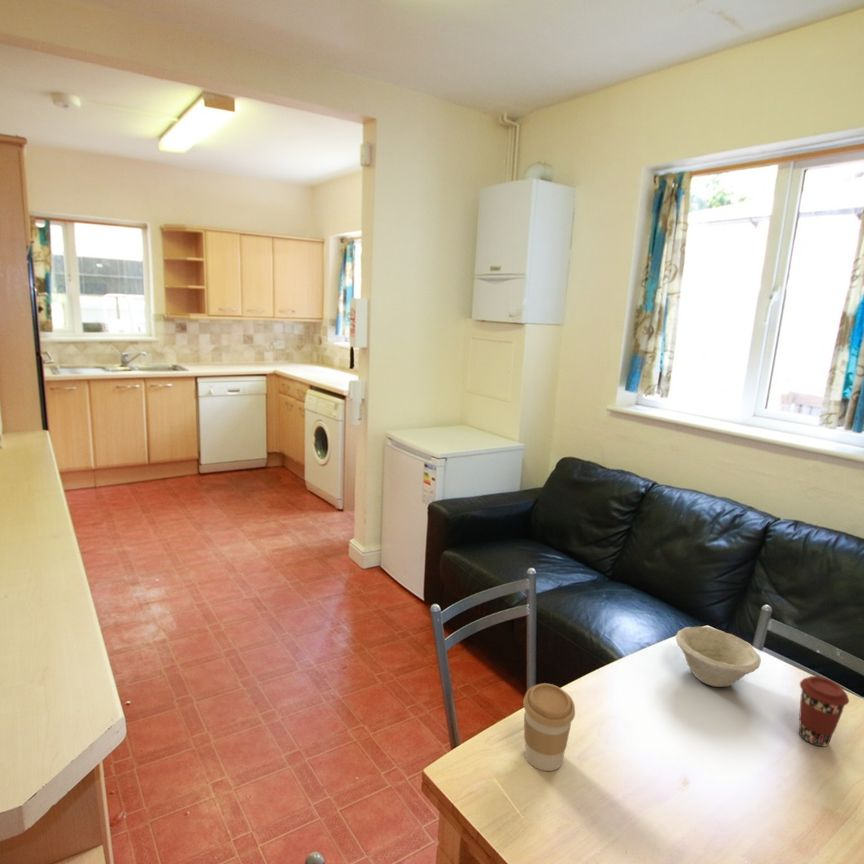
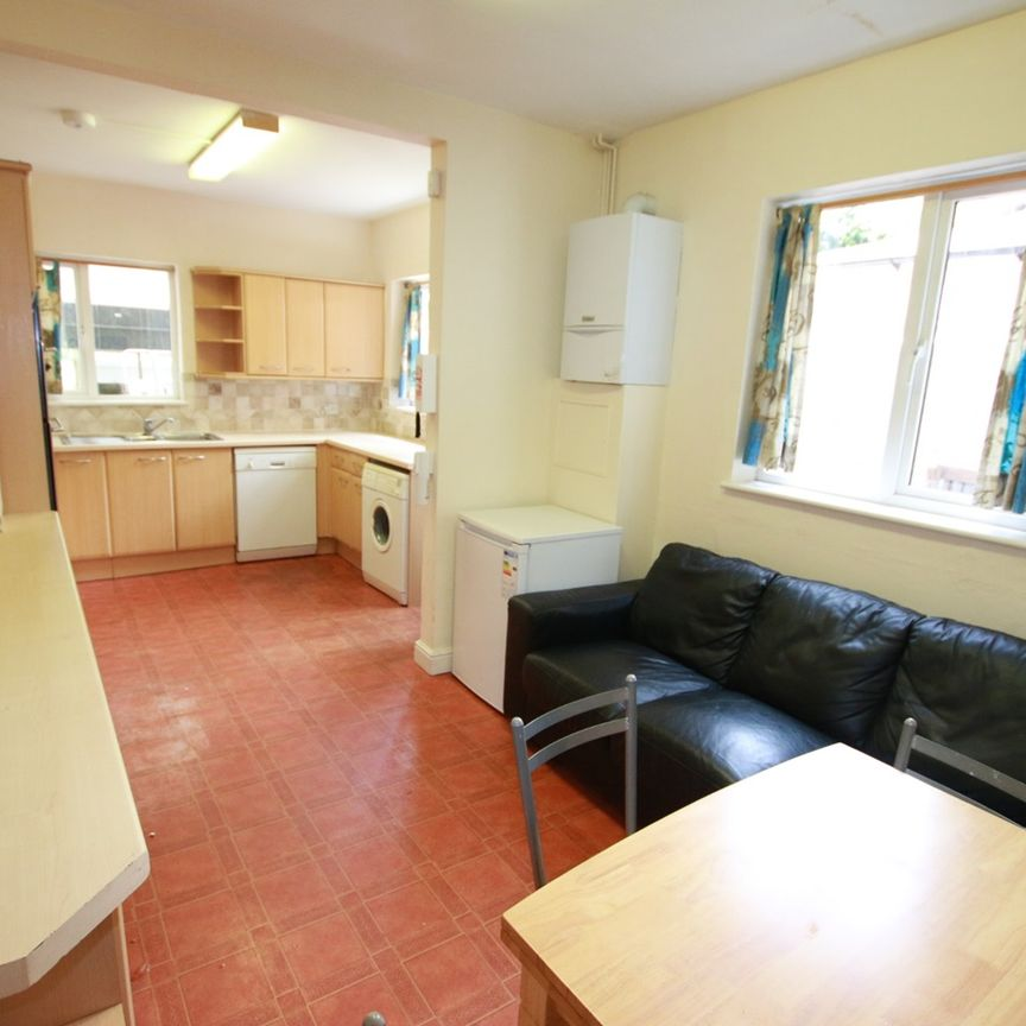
- coffee cup (546, 726)
- coffee cup (819, 711)
- bowl (715, 660)
